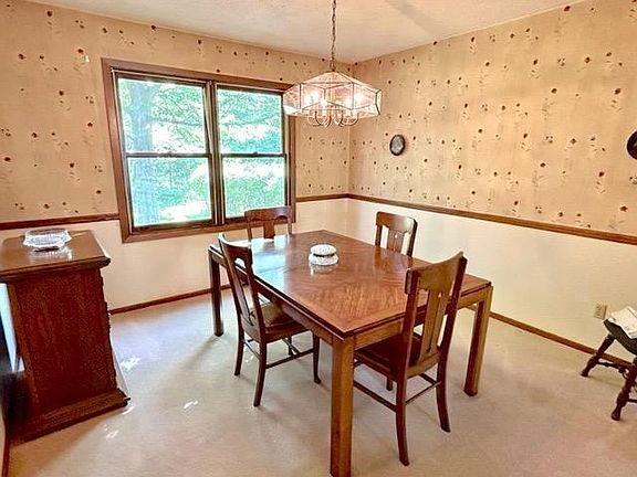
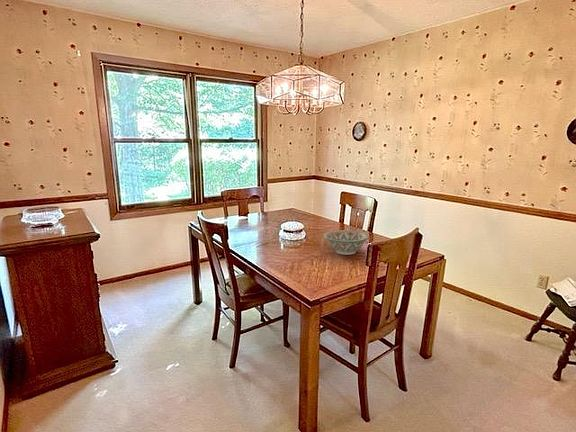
+ decorative bowl (345, 243)
